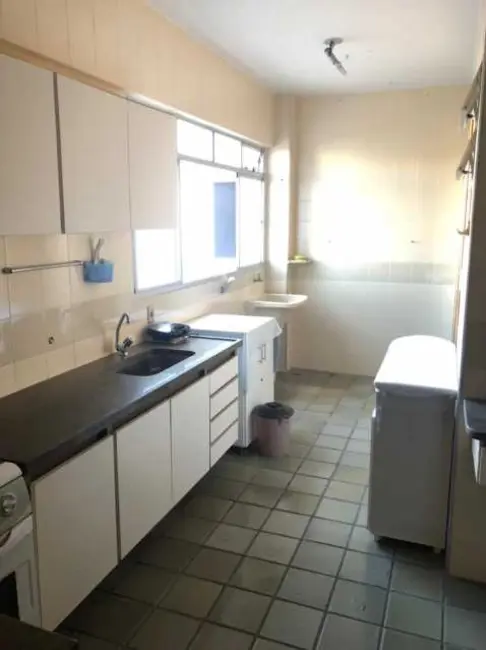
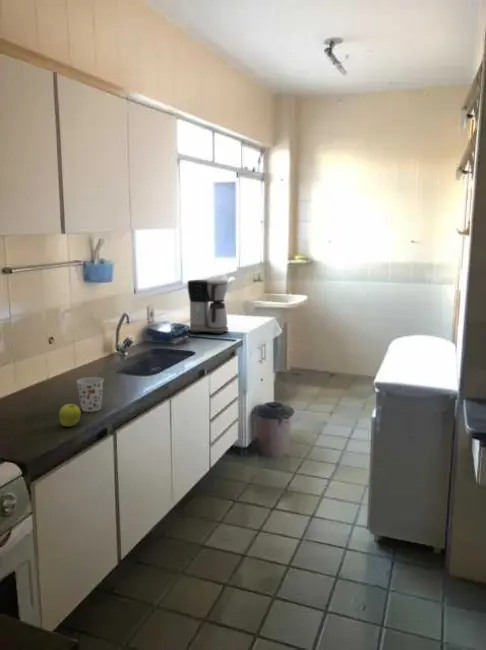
+ fruit (69, 415)
+ coffee maker (207, 306)
+ cup (90, 394)
